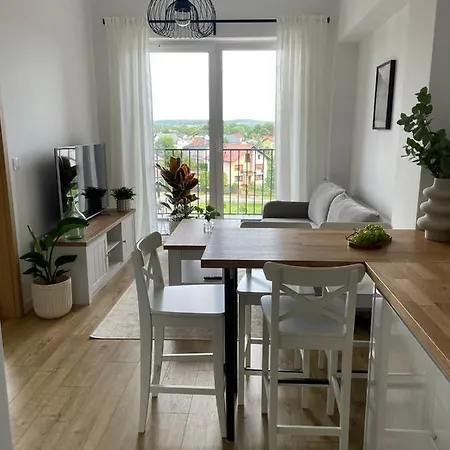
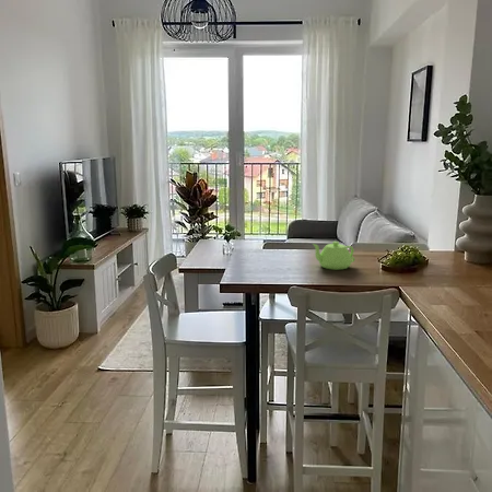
+ teapot (332, 254)
